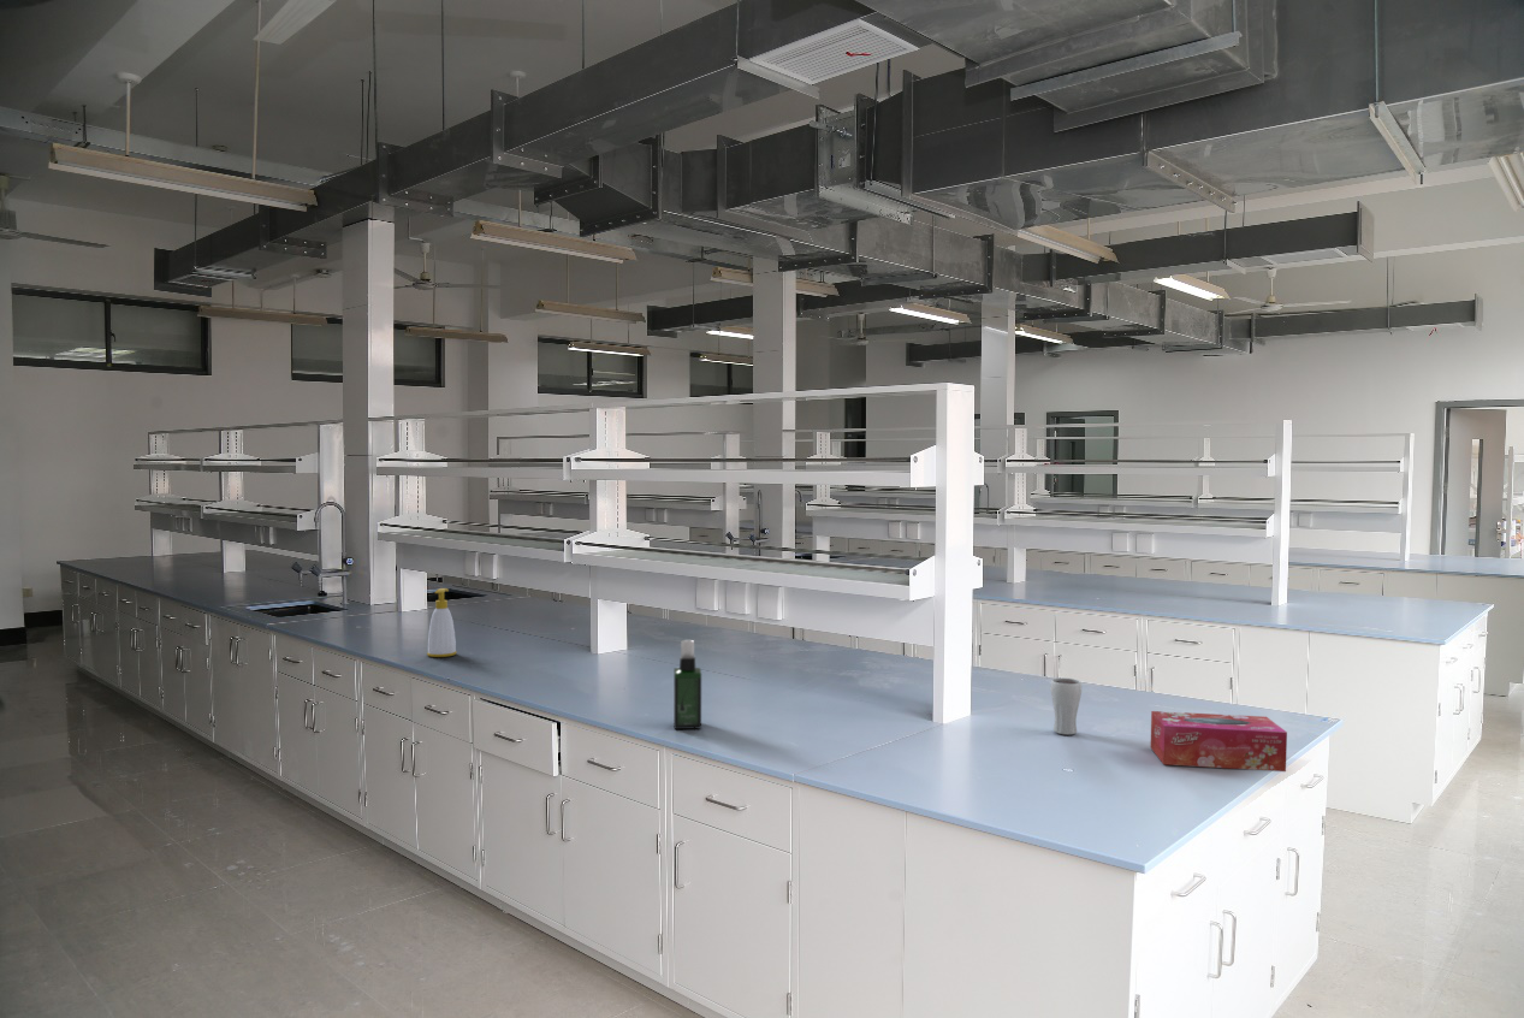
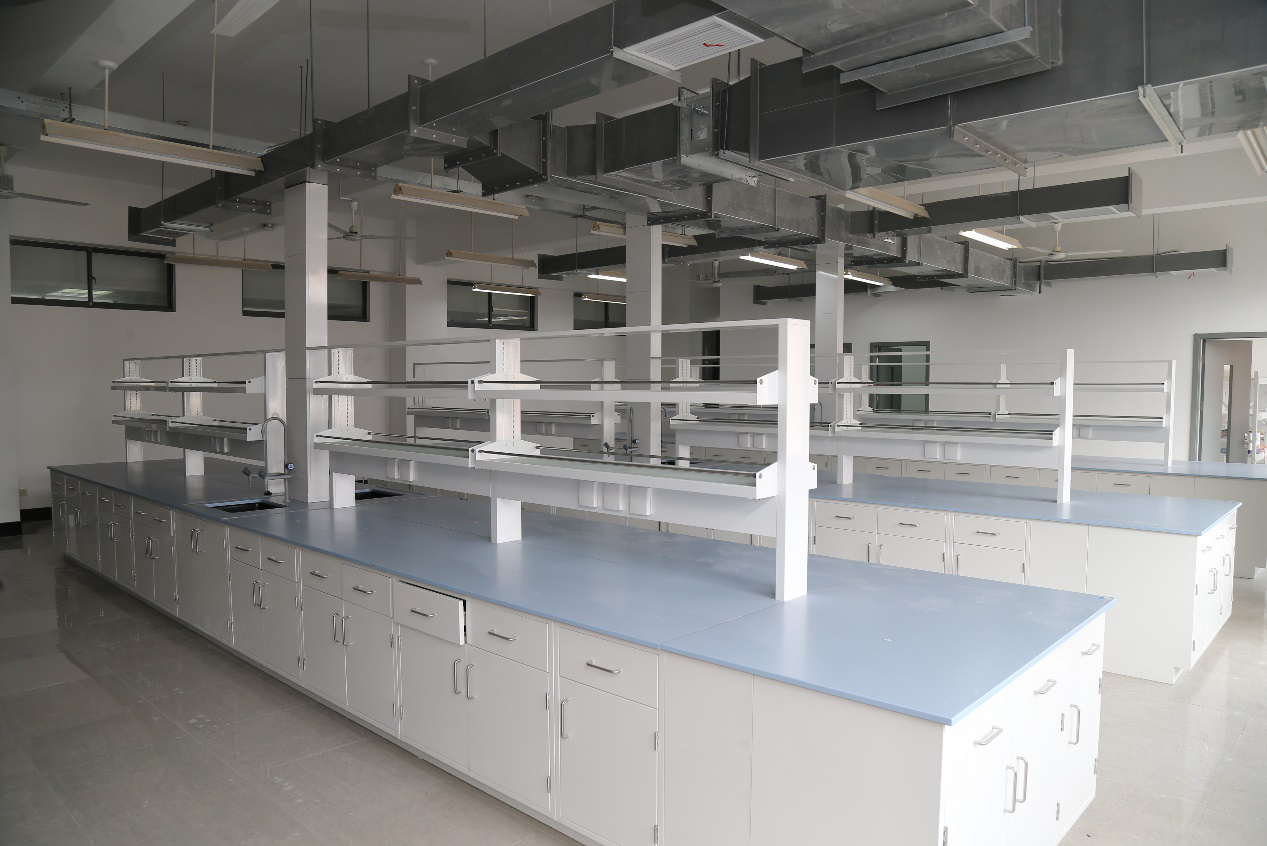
- drinking glass (1065, 706)
- spray bottle (687, 682)
- tissue box (1215, 740)
- soap bottle (441, 621)
